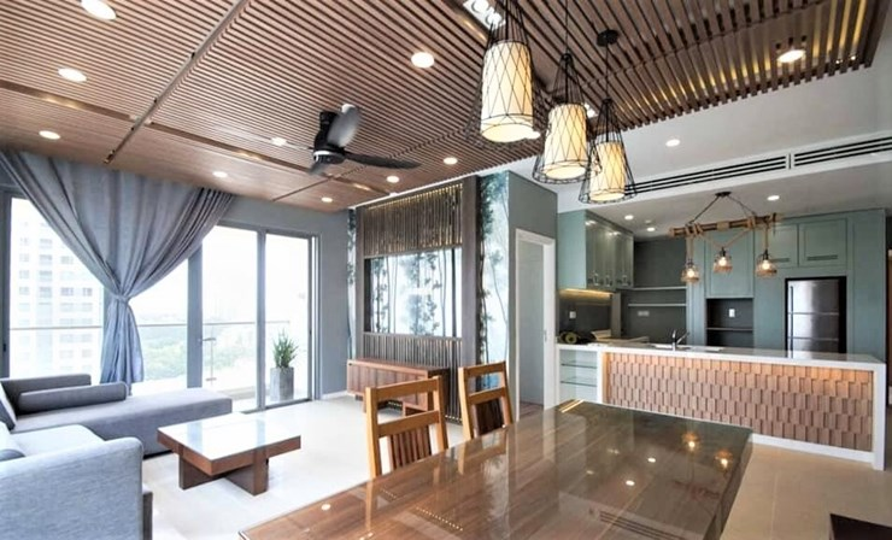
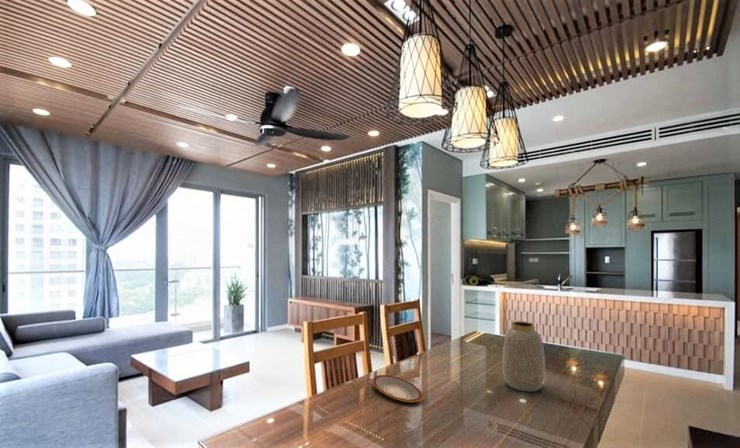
+ plate (396, 390)
+ vase (523, 354)
